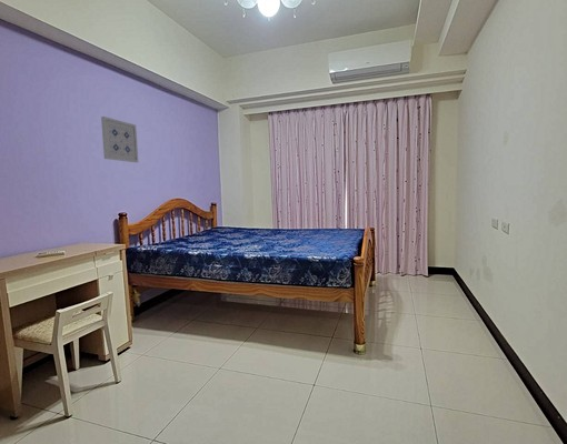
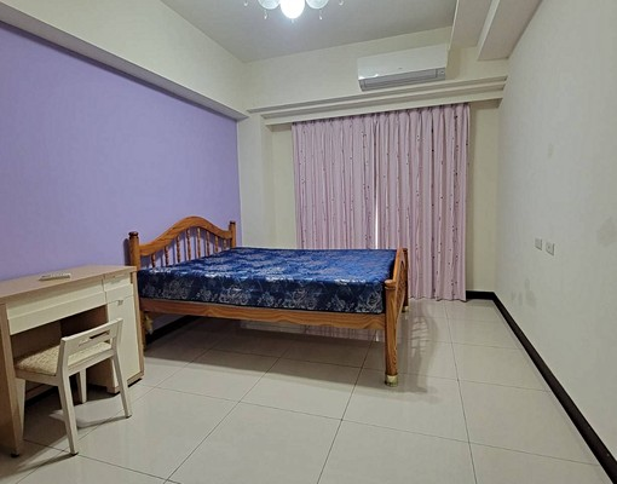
- wall art (120, 141)
